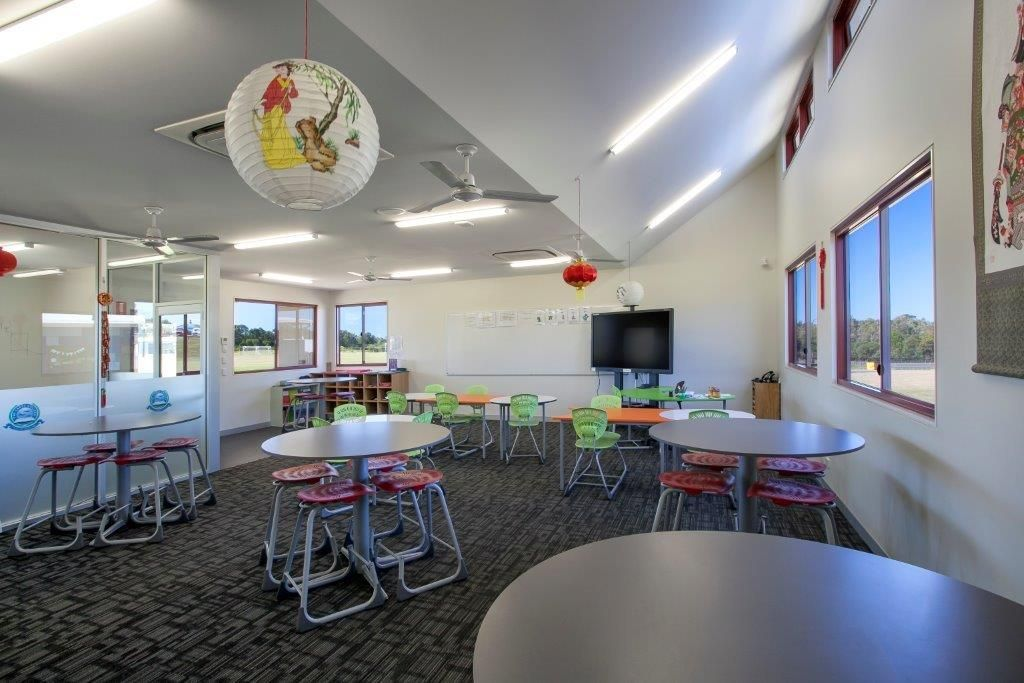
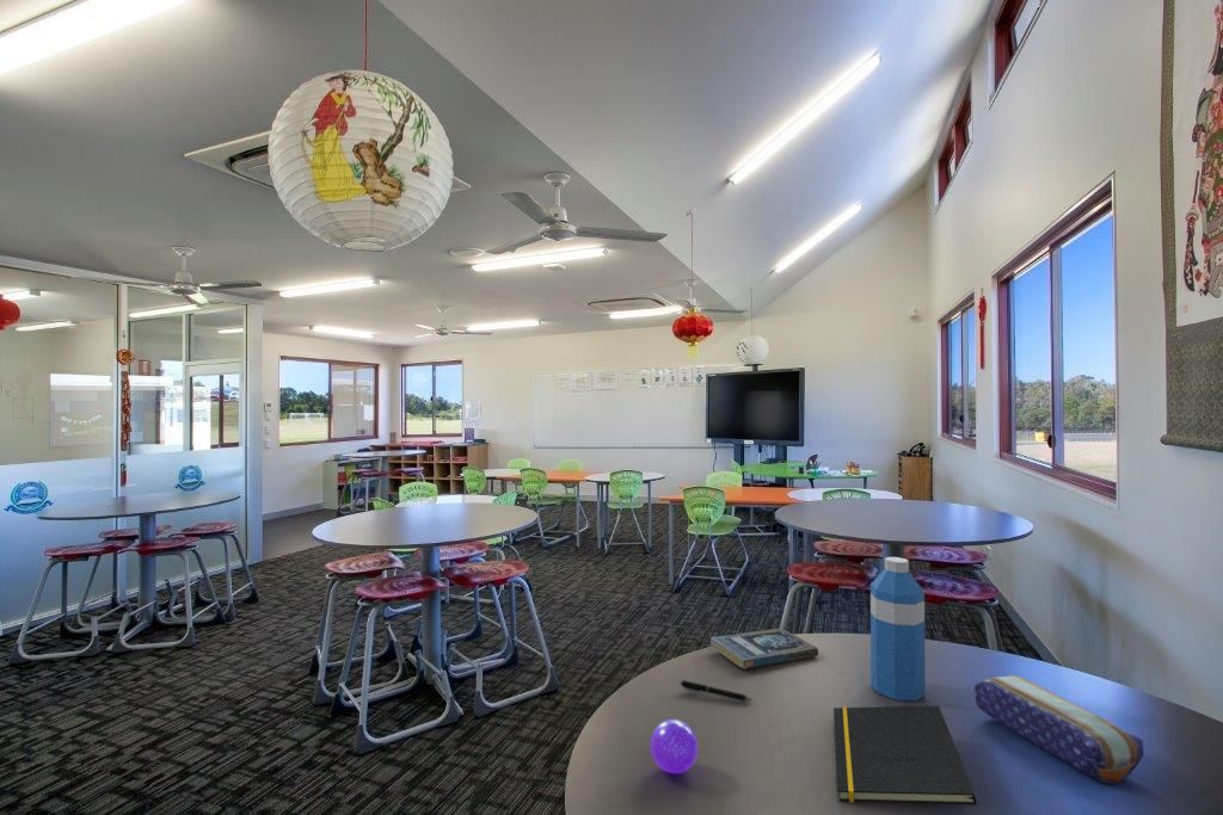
+ notepad (893, 748)
+ pencil case (1050, 720)
+ stress ball (674, 746)
+ book (763, 647)
+ pen (715, 691)
+ water bottle (897, 624)
